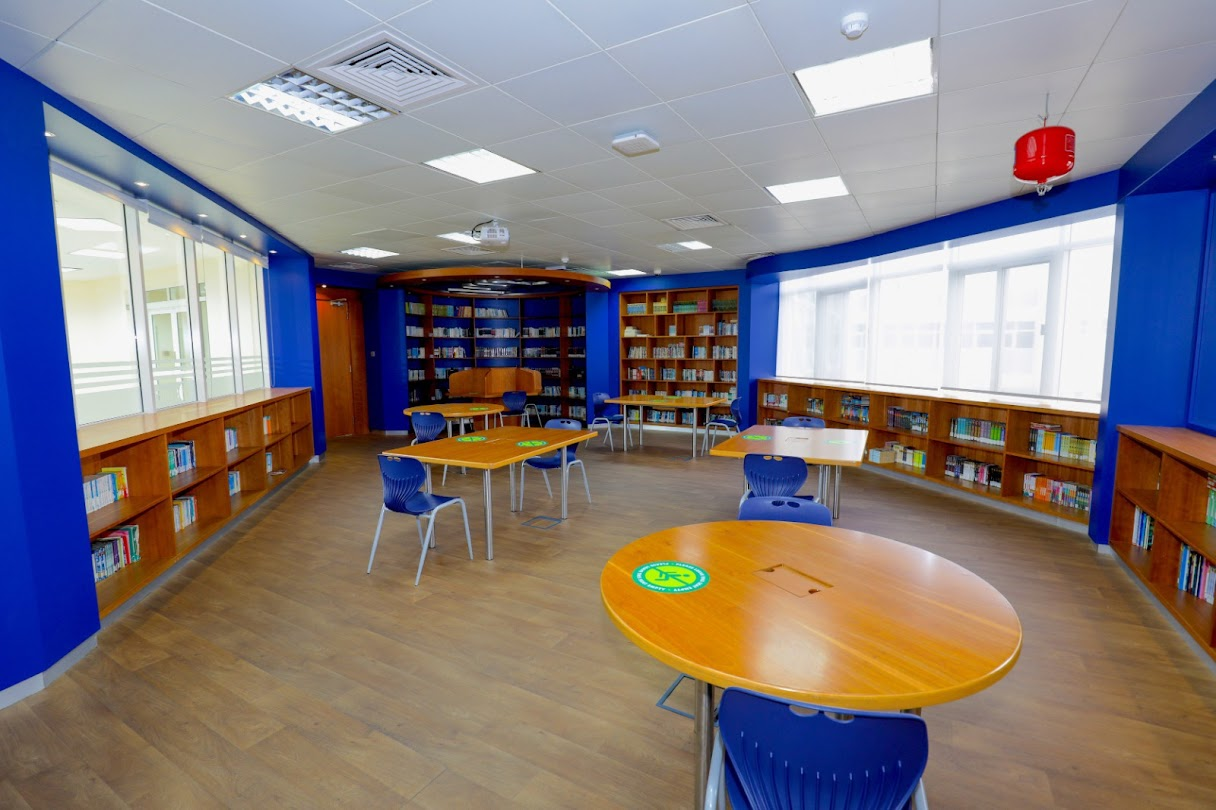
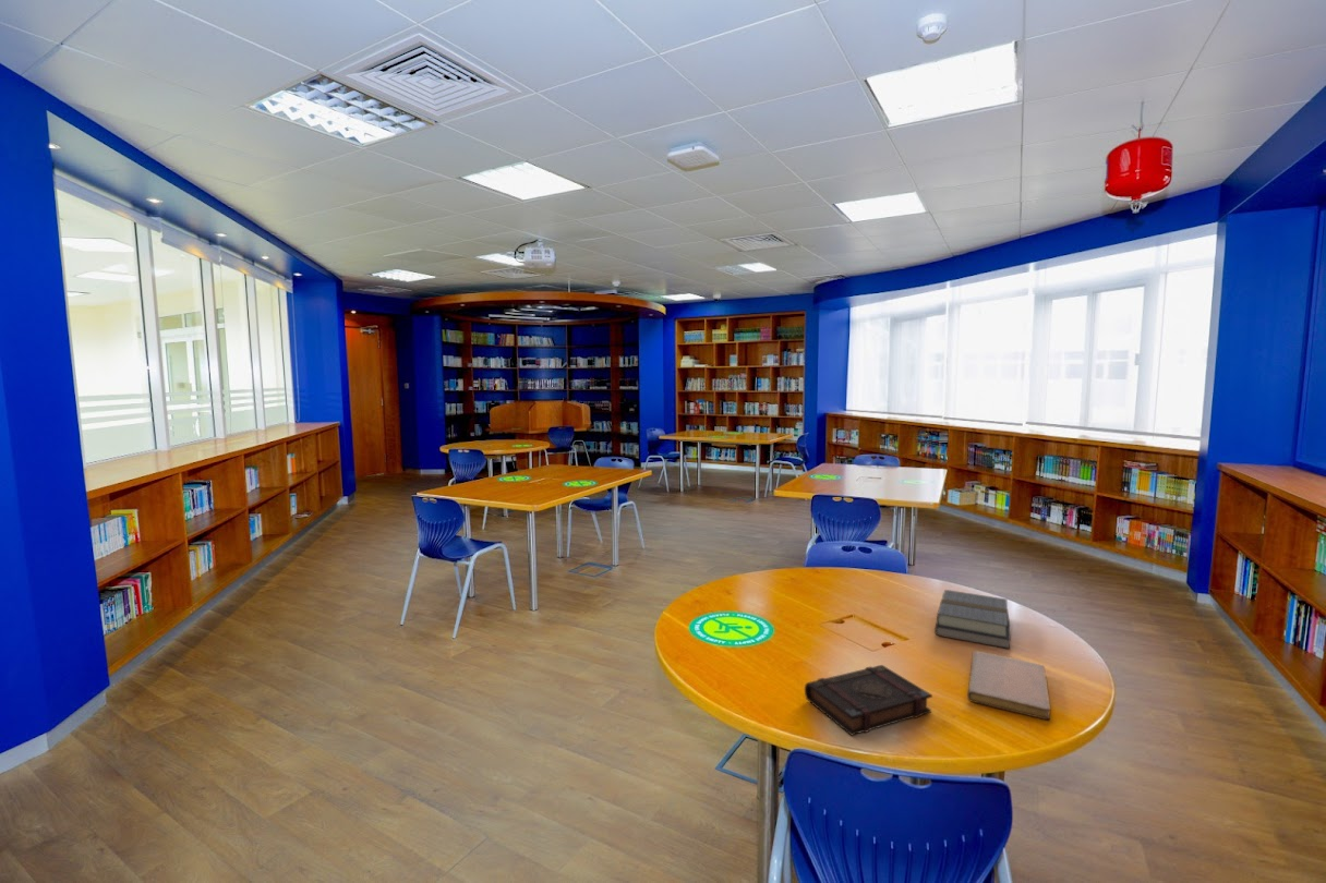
+ book (973, 616)
+ book (866, 695)
+ notebook (1006, 681)
